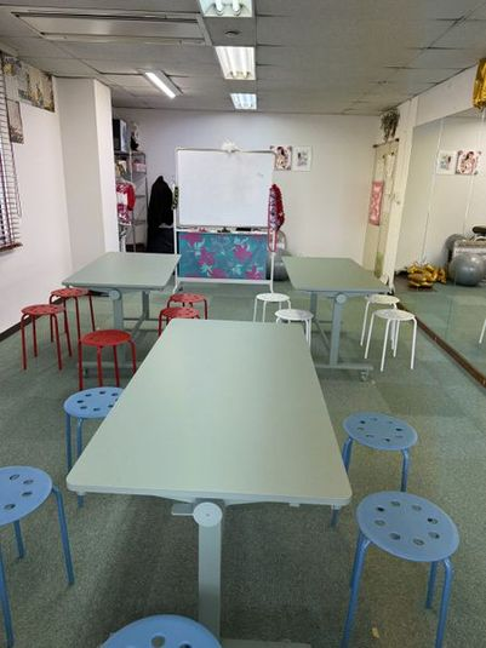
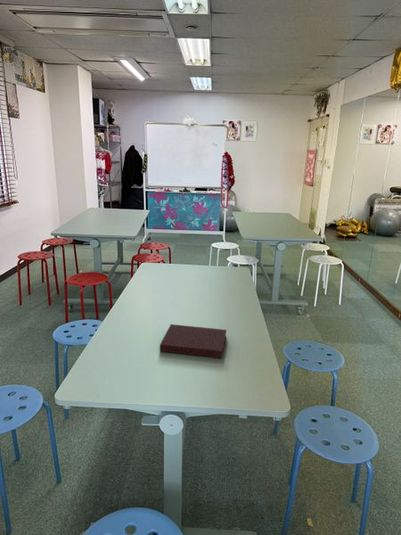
+ notebook (194, 340)
